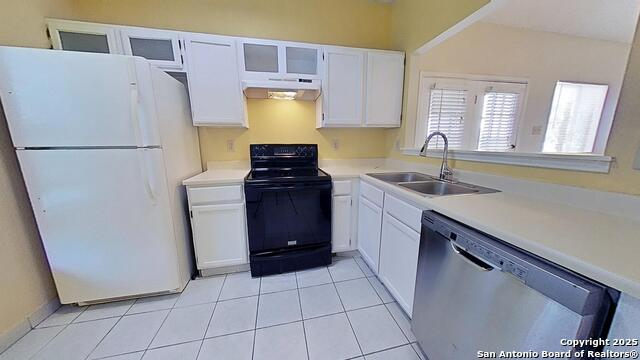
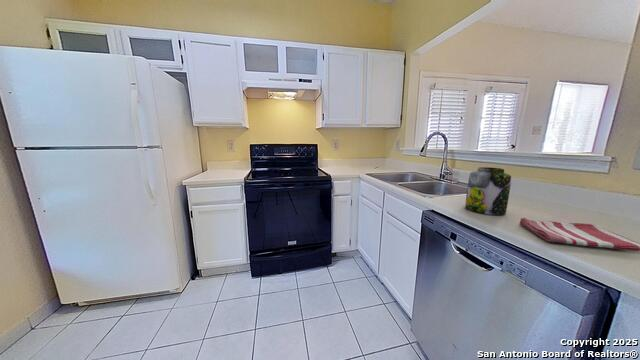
+ jar (487, 189)
+ dish towel (575, 232)
